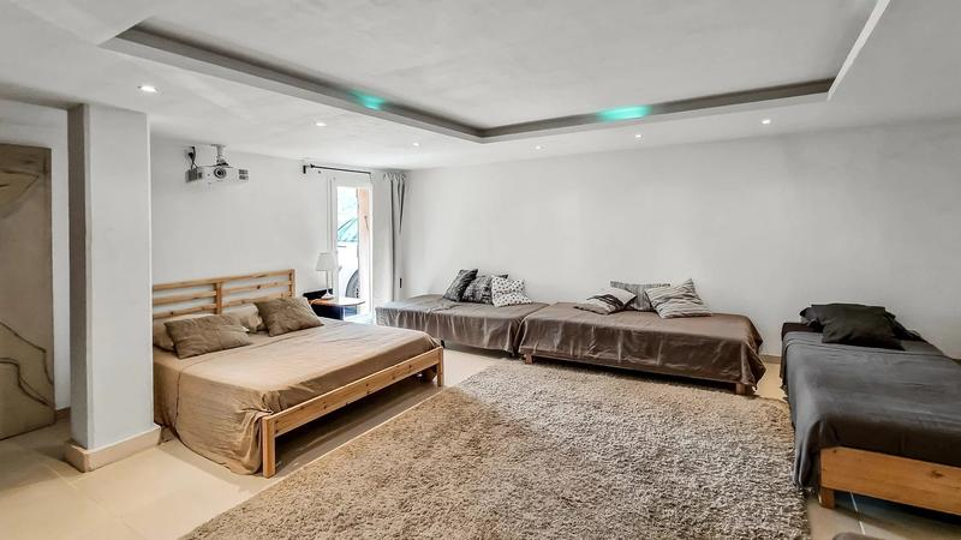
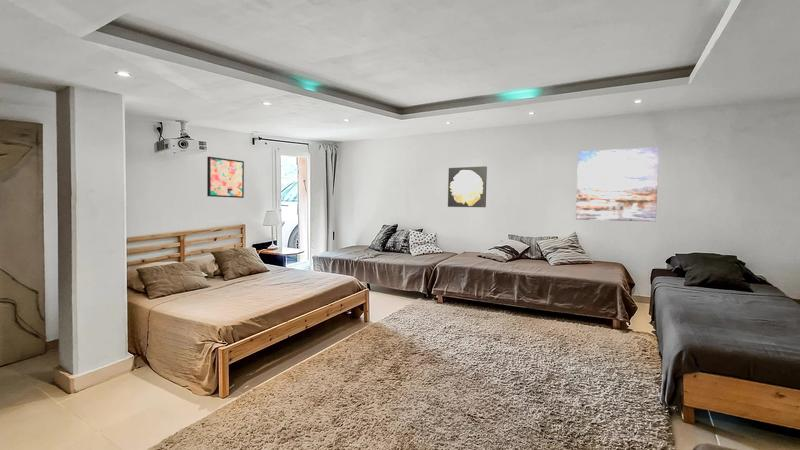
+ wall art (226, 178)
+ wall art (615, 185)
+ wall art (466, 187)
